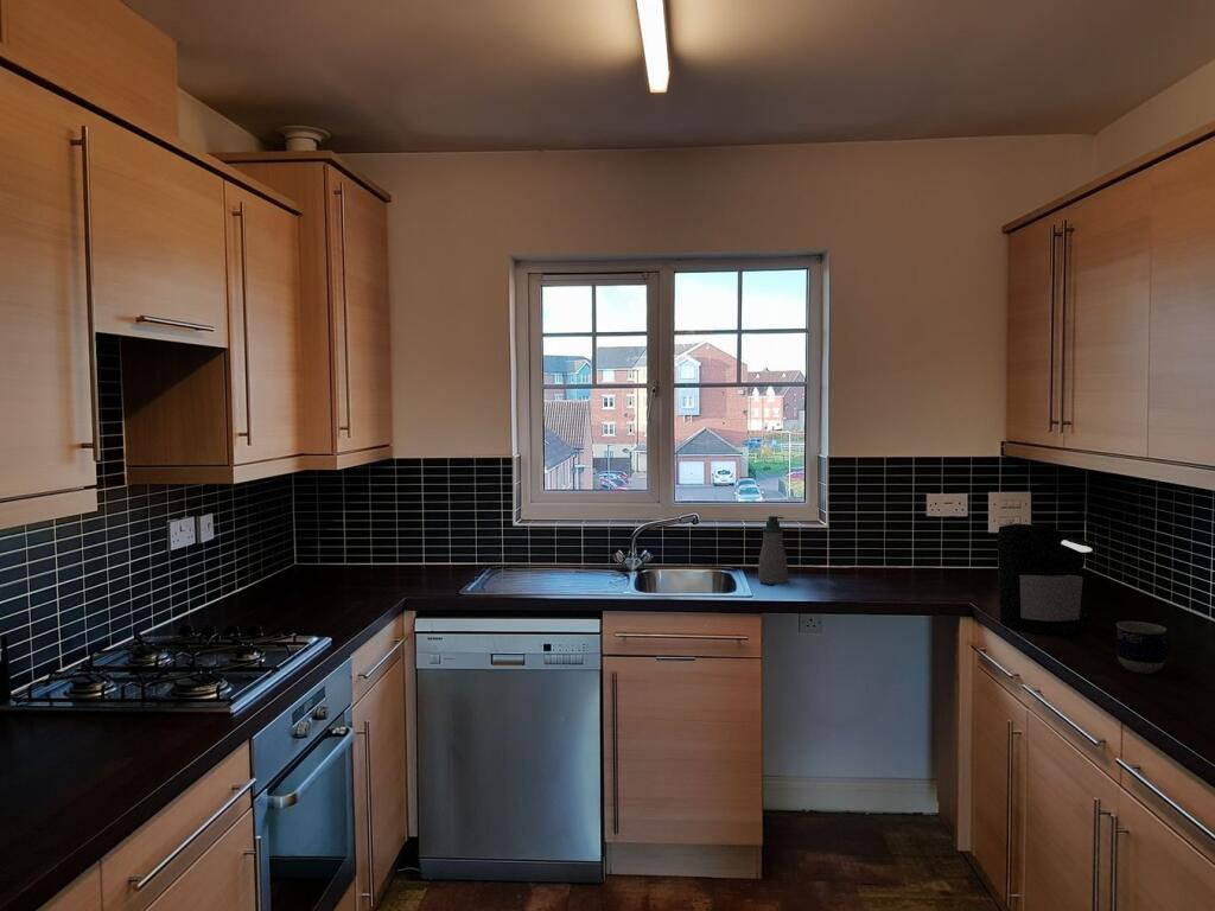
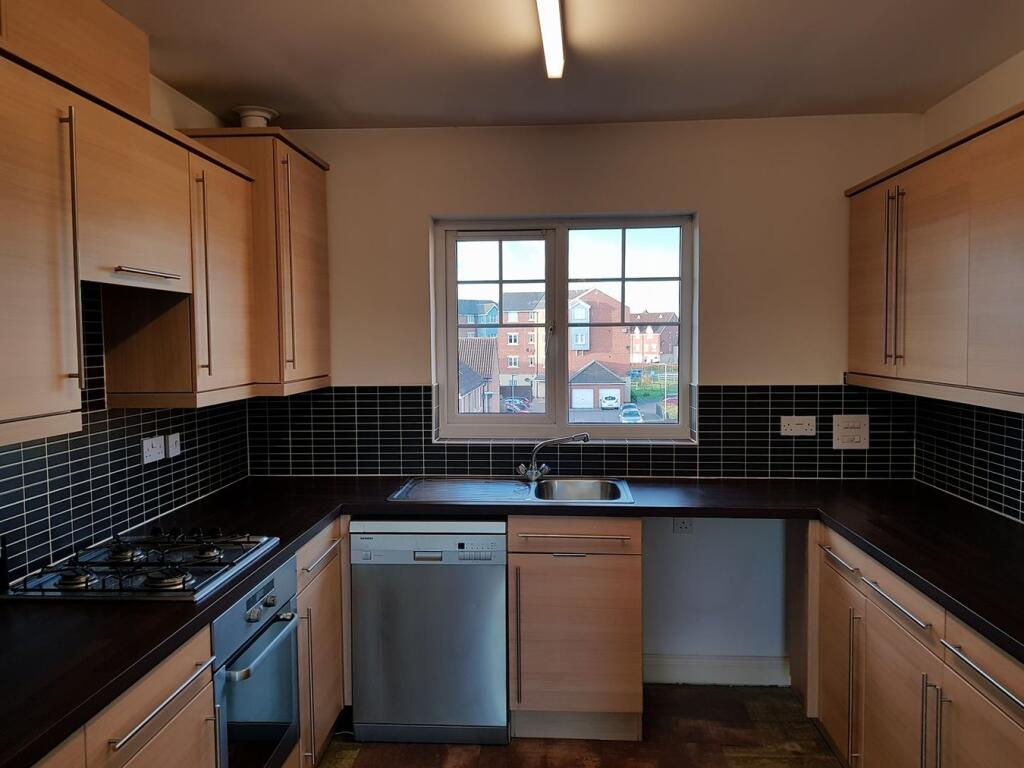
- coffee maker (1045, 574)
- soap bottle (772, 549)
- cup (1145, 649)
